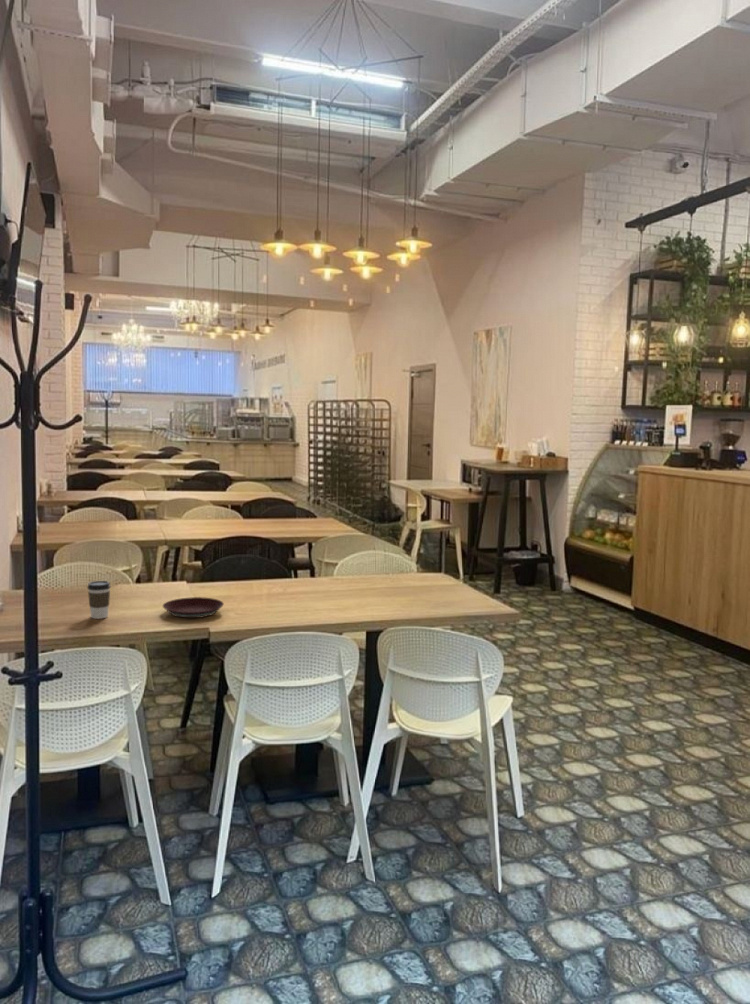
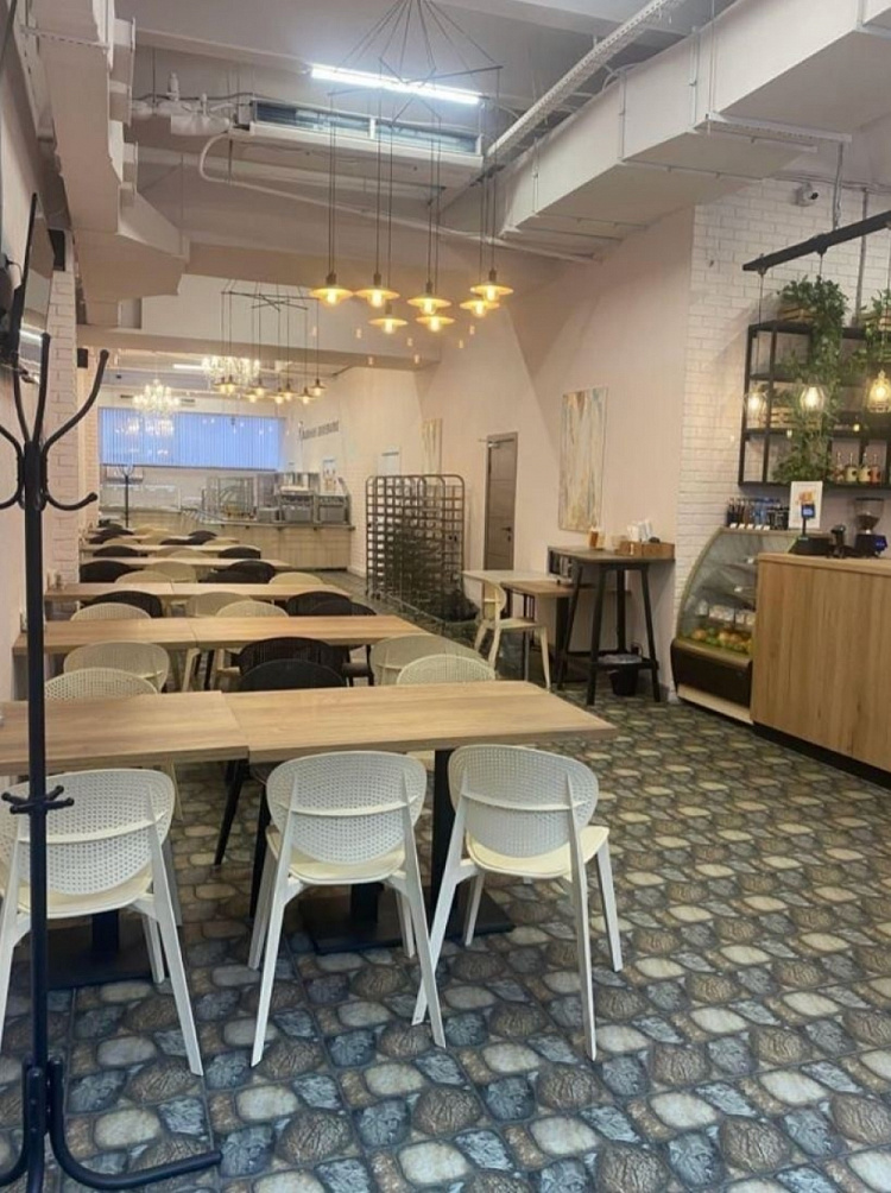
- plate (193, 608)
- coffee cup (99, 599)
